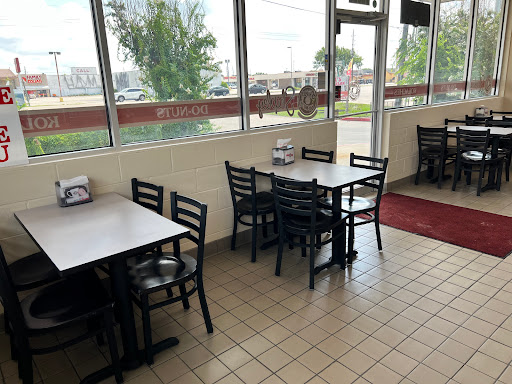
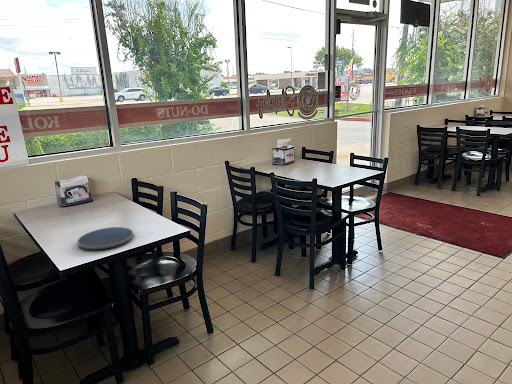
+ plate (106, 238)
